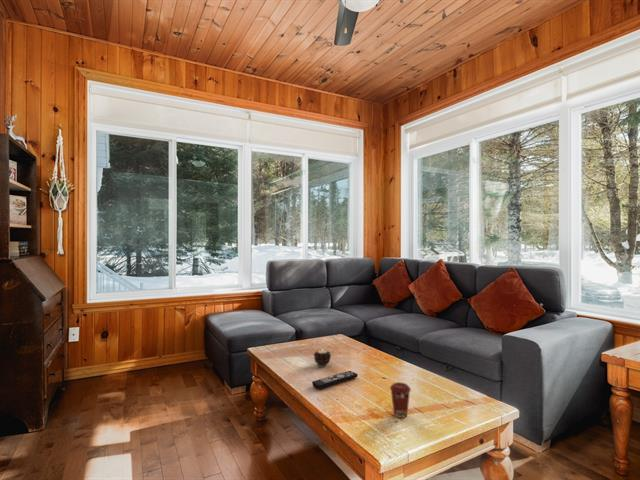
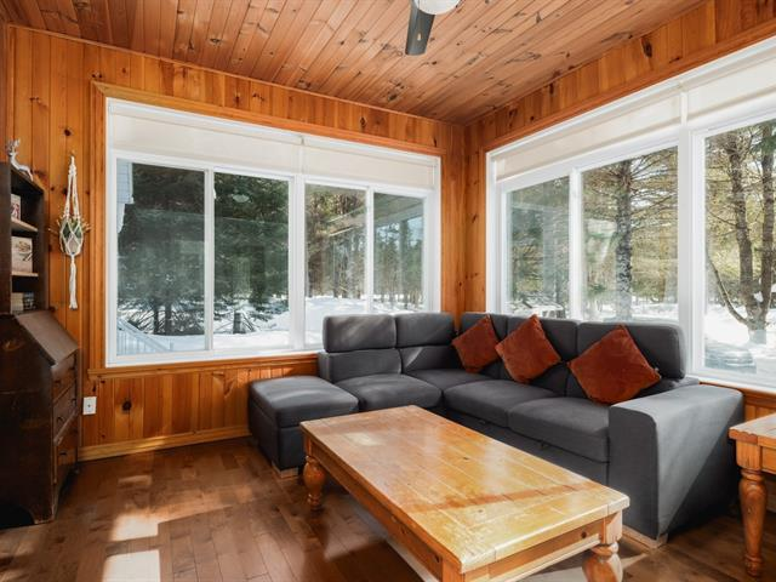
- candle (322, 356)
- remote control (335, 379)
- coffee cup (400, 400)
